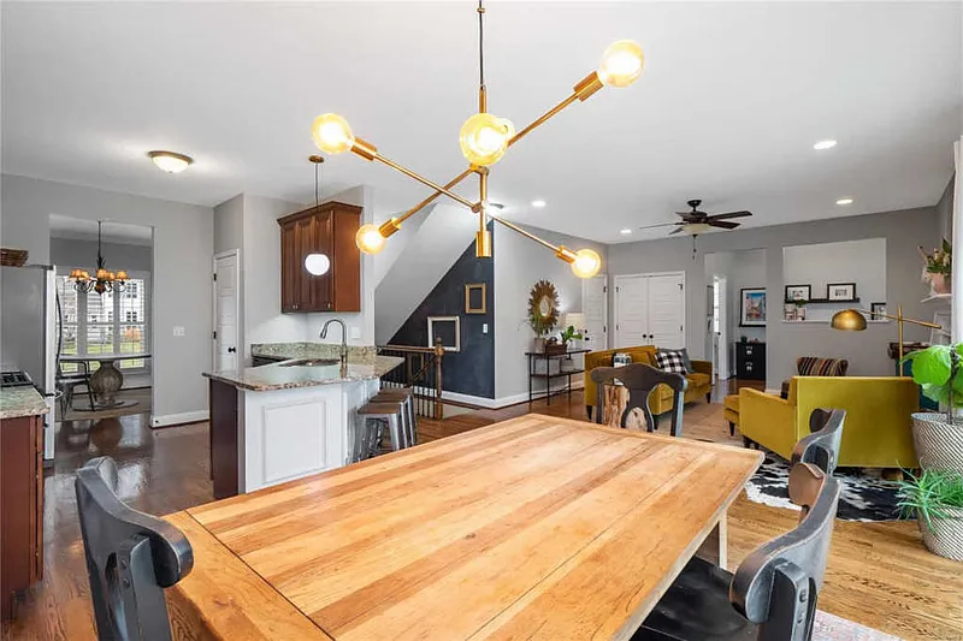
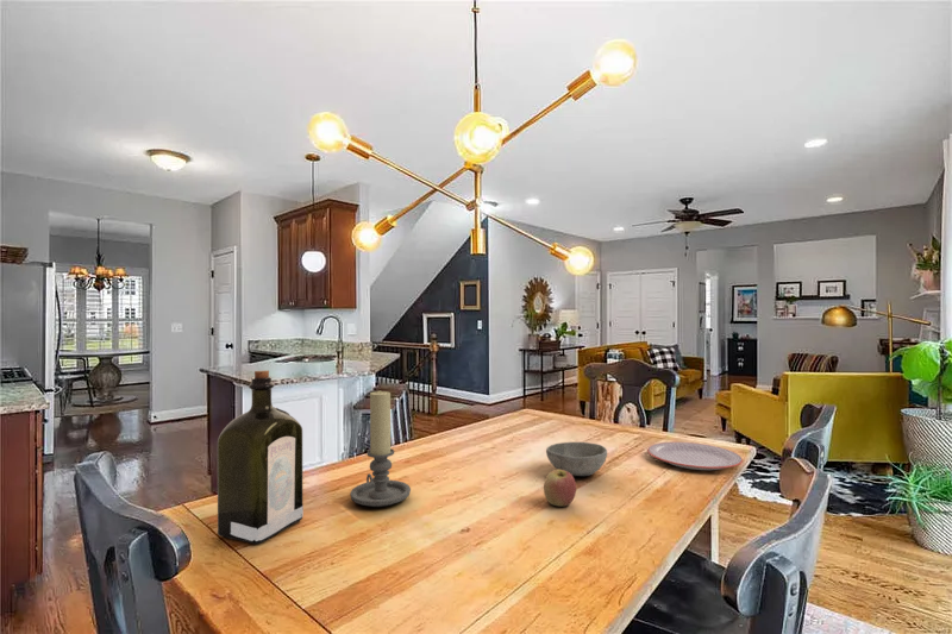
+ apple (559, 487)
+ candle holder (378, 444)
+ liquor (262, 448)
+ bowl (576, 460)
+ plate (693, 457)
